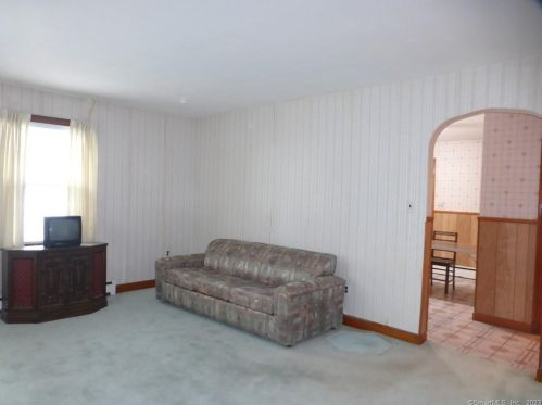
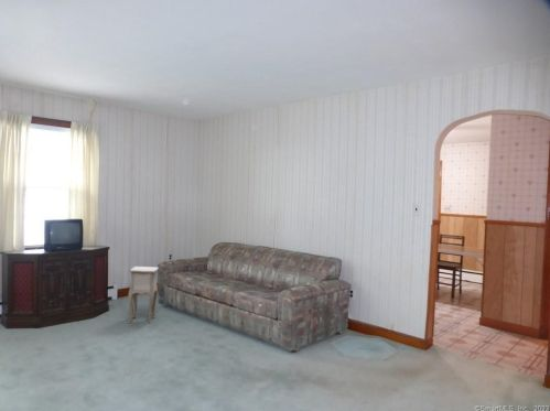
+ side table (143, 293)
